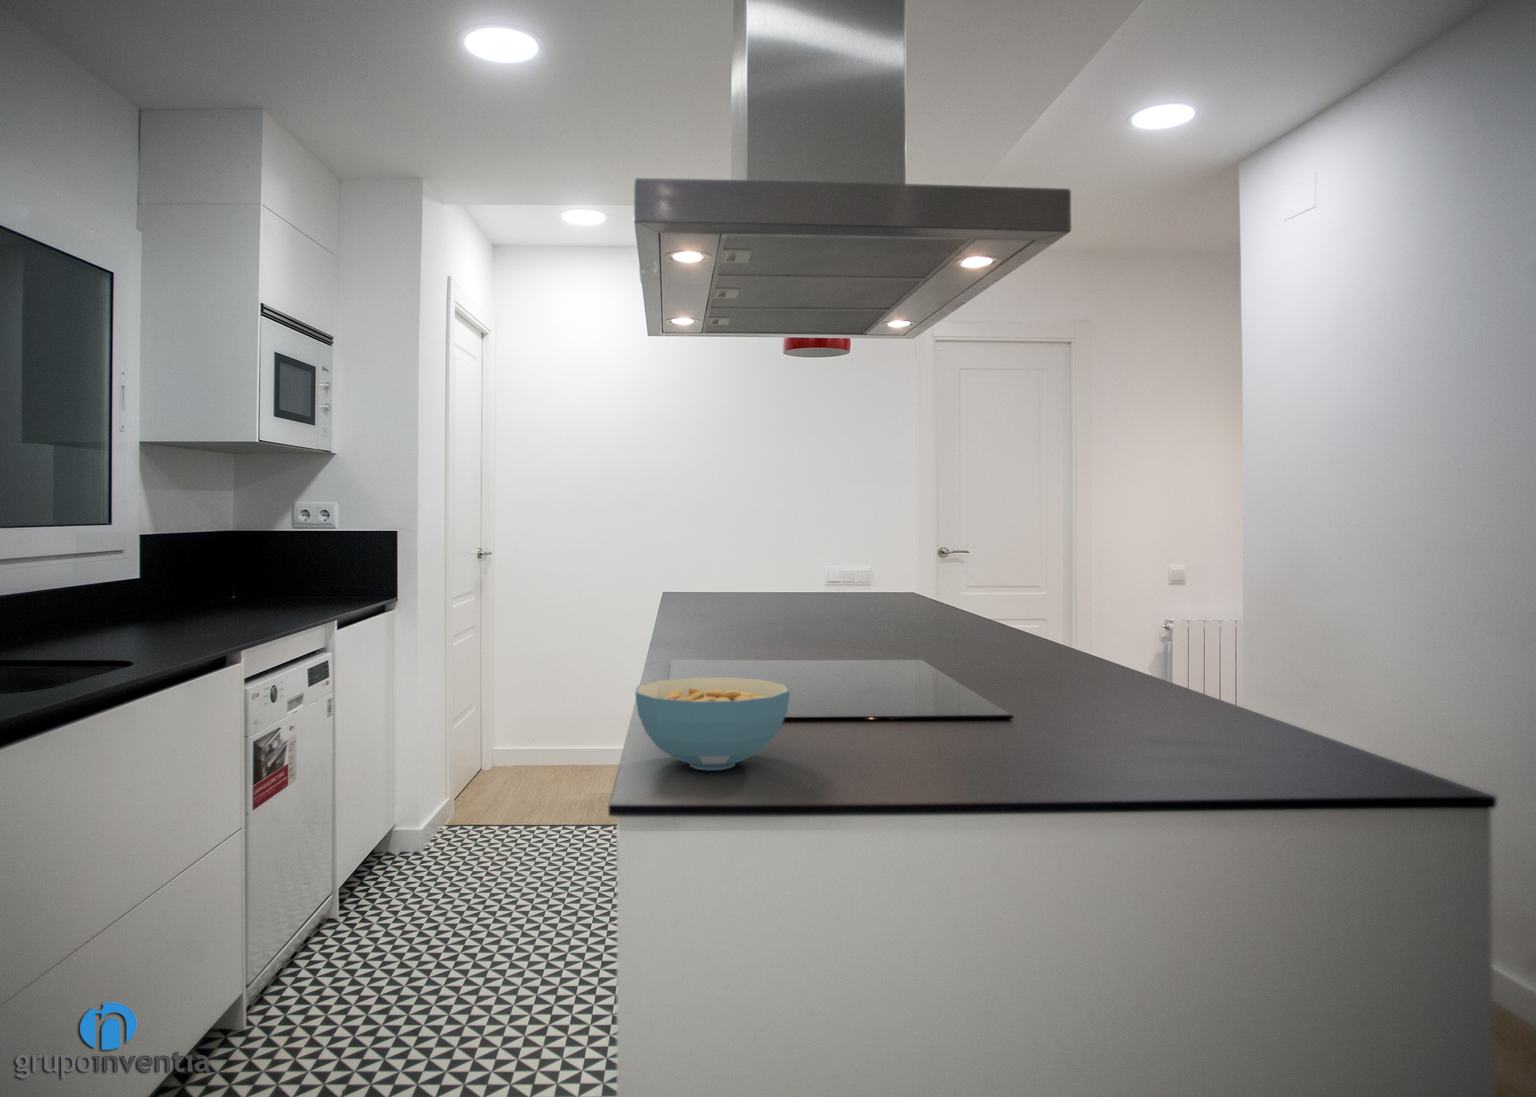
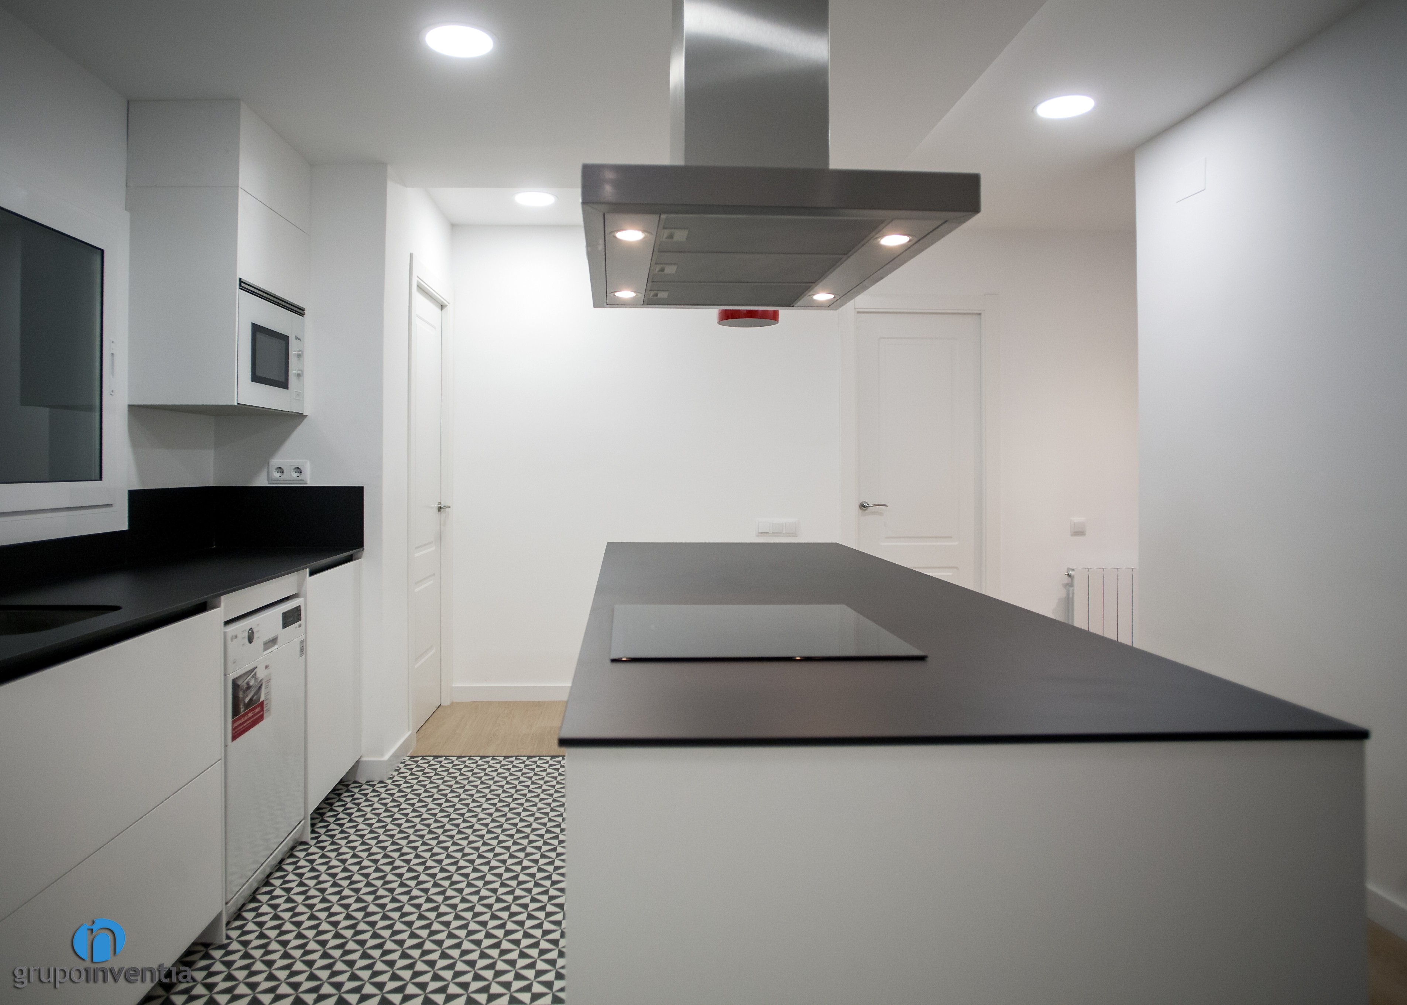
- cereal bowl (712, 727)
